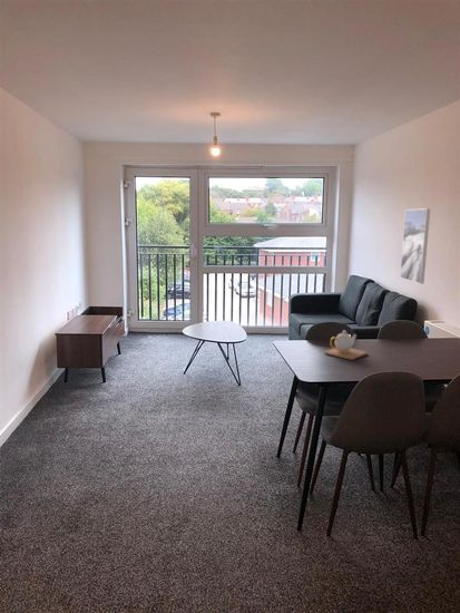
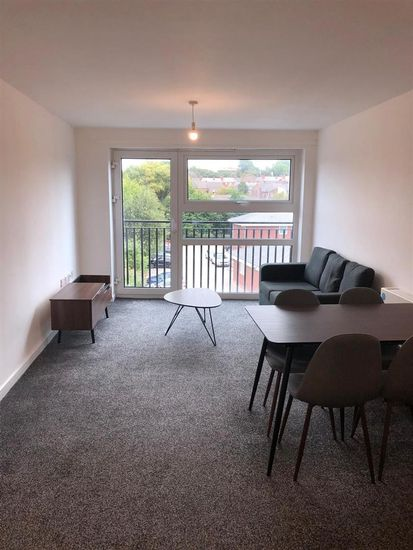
- teapot (346, 342)
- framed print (413, 245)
